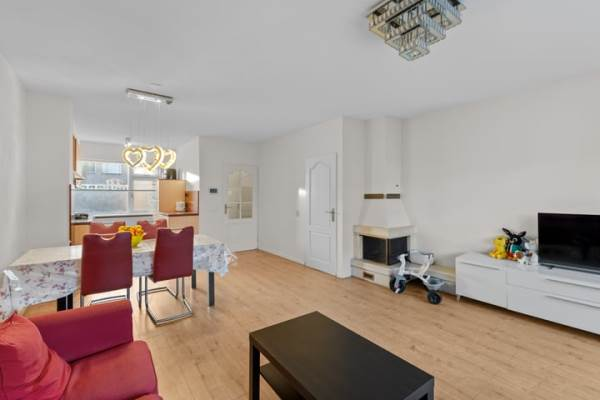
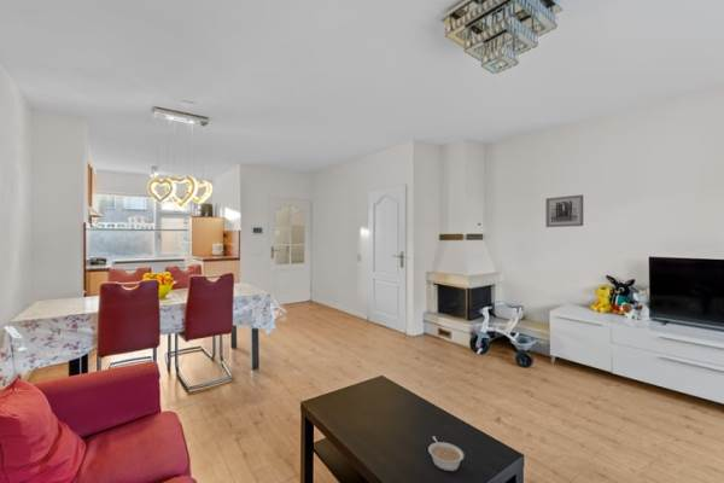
+ legume (444, 455)
+ wall art (564, 211)
